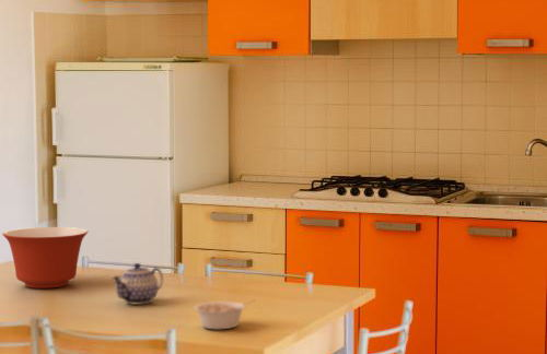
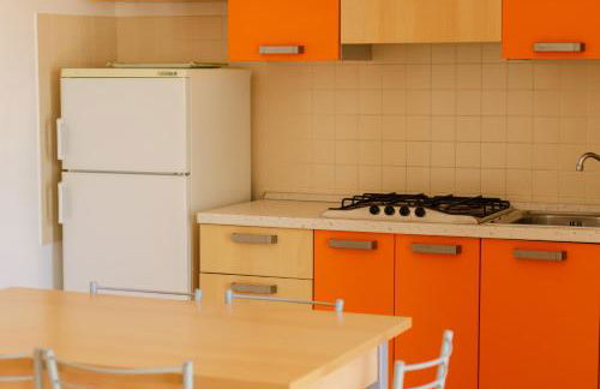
- legume (221, 314)
- teapot (138, 282)
- mixing bowl (46, 258)
